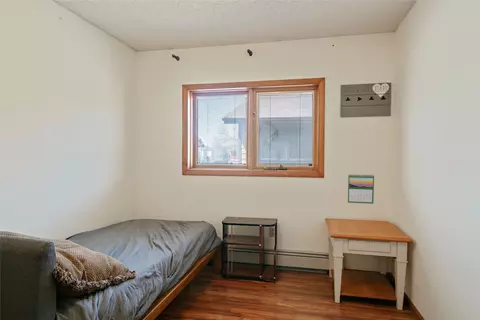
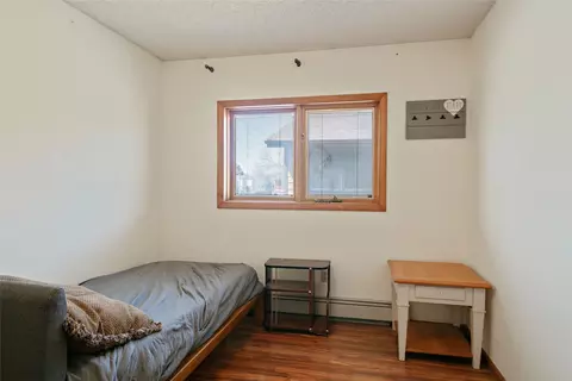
- calendar (360, 188)
